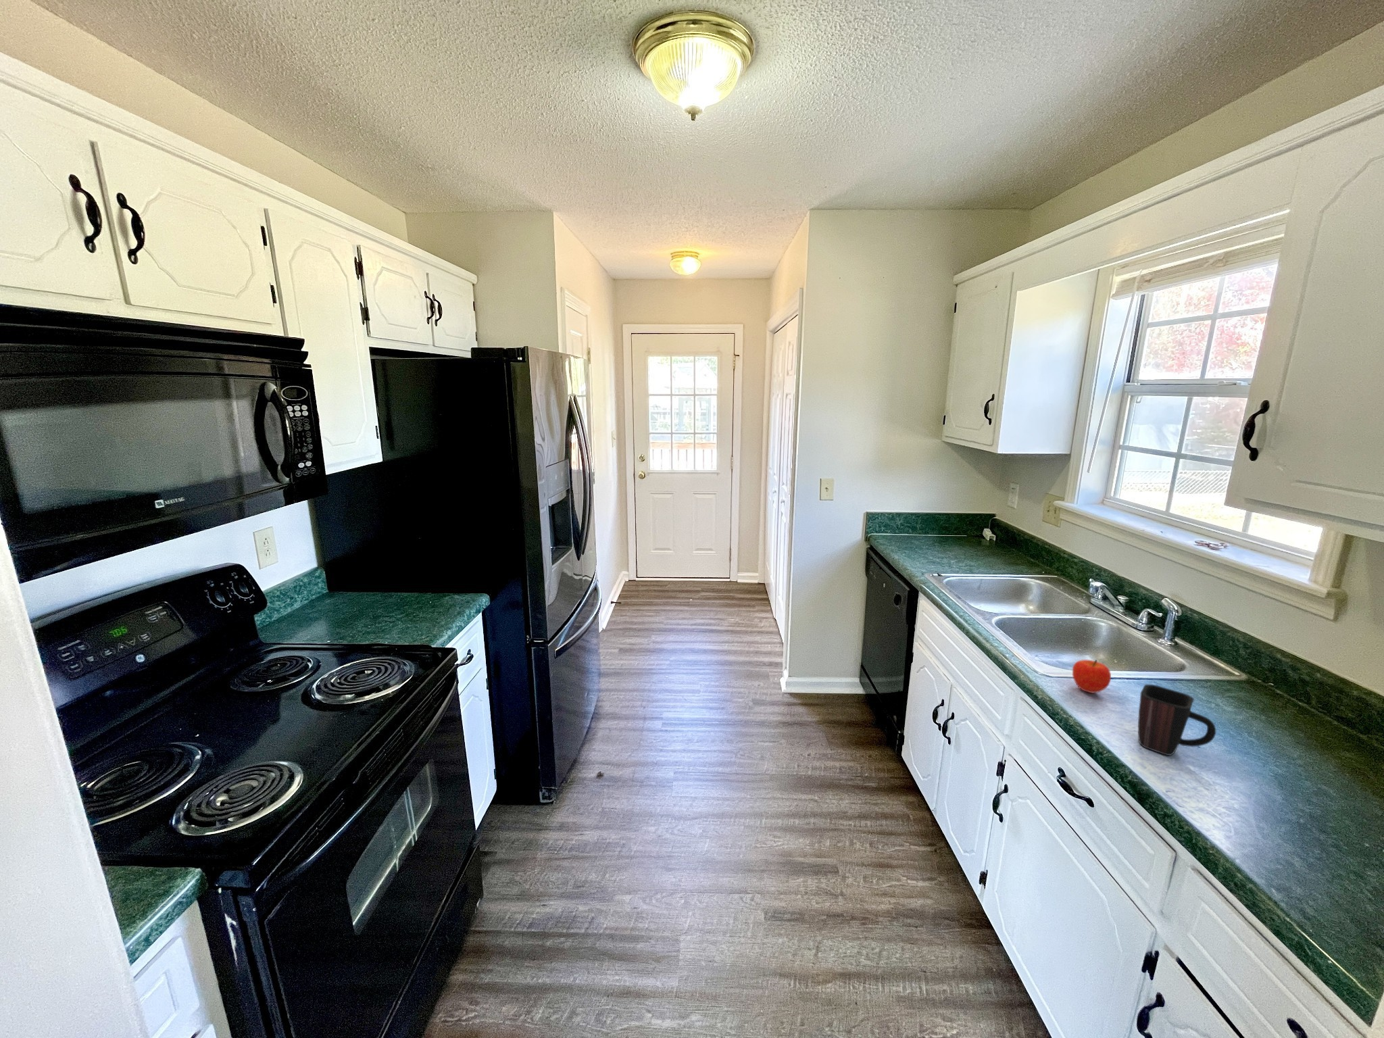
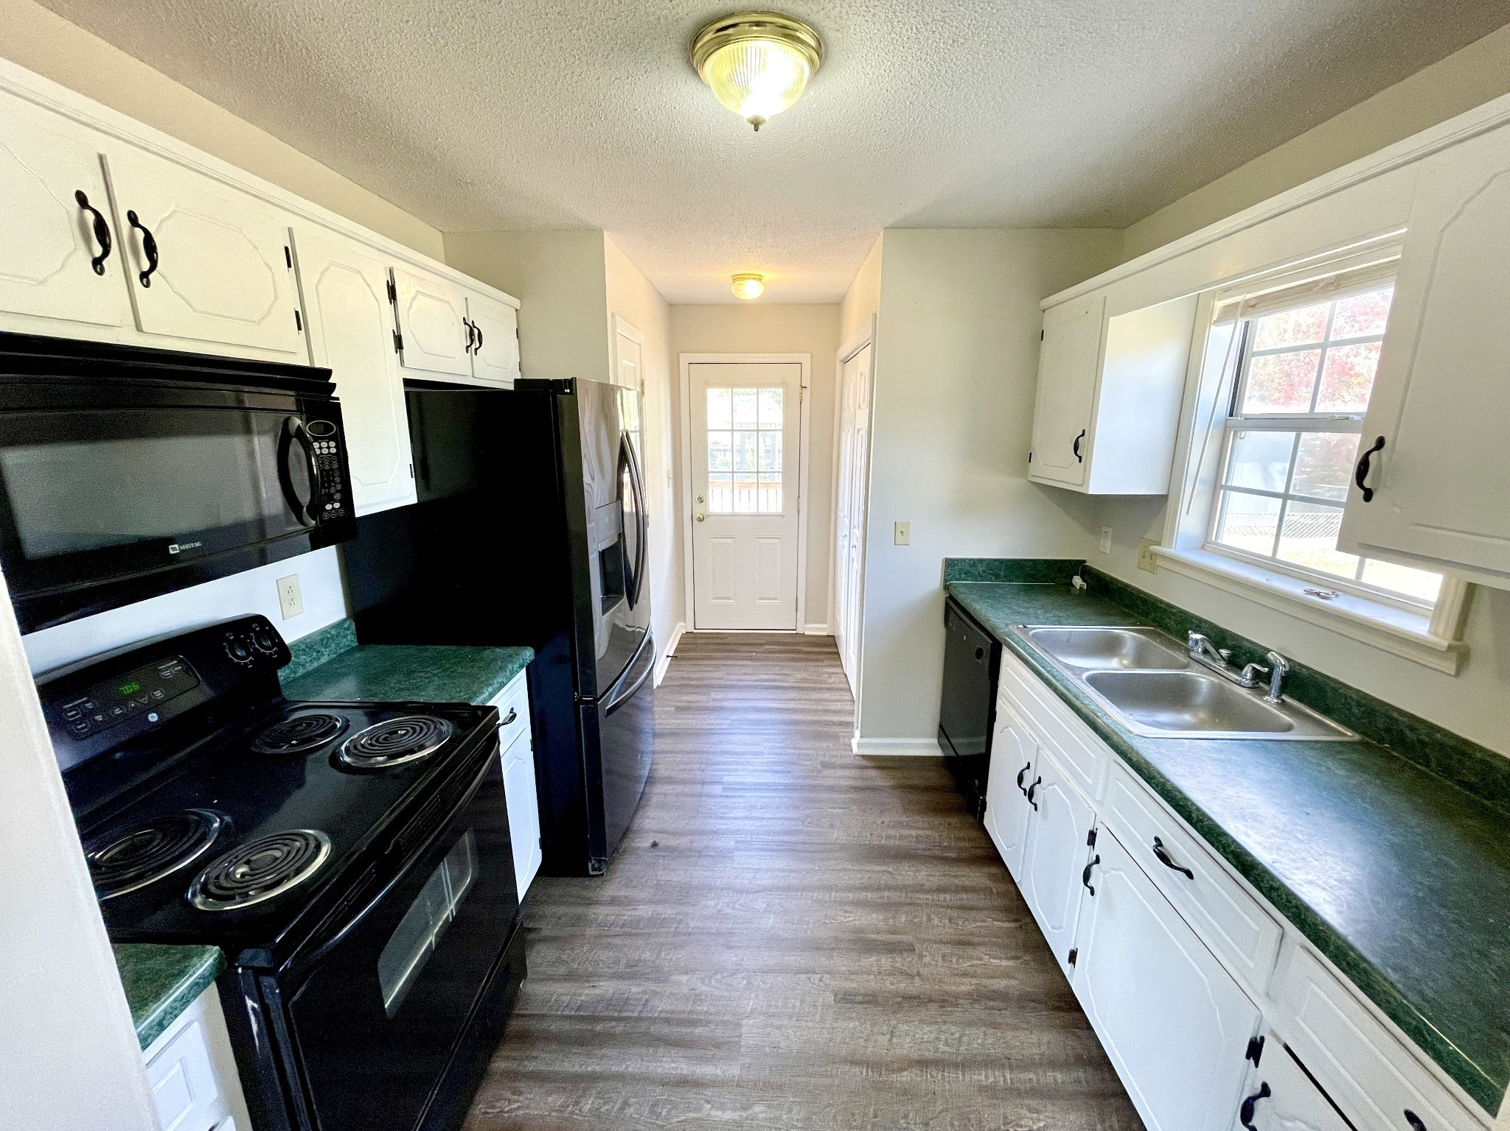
- fruit (1091, 675)
- mug (1171, 723)
